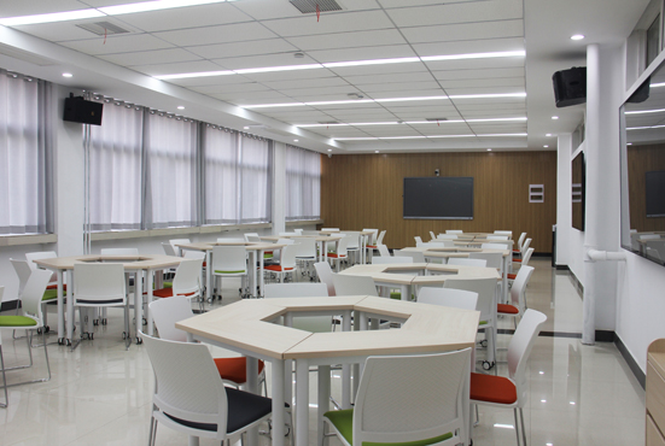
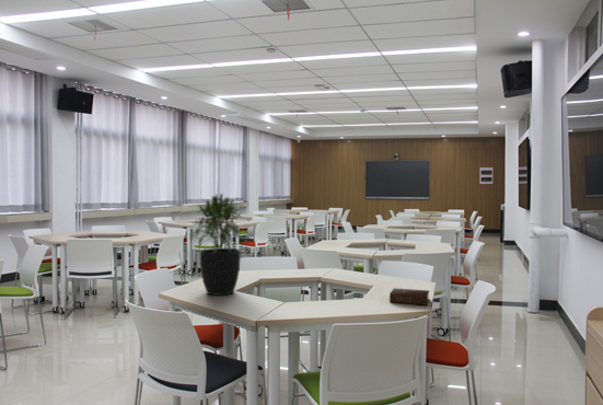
+ bible (409, 296)
+ potted plant (216, 242)
